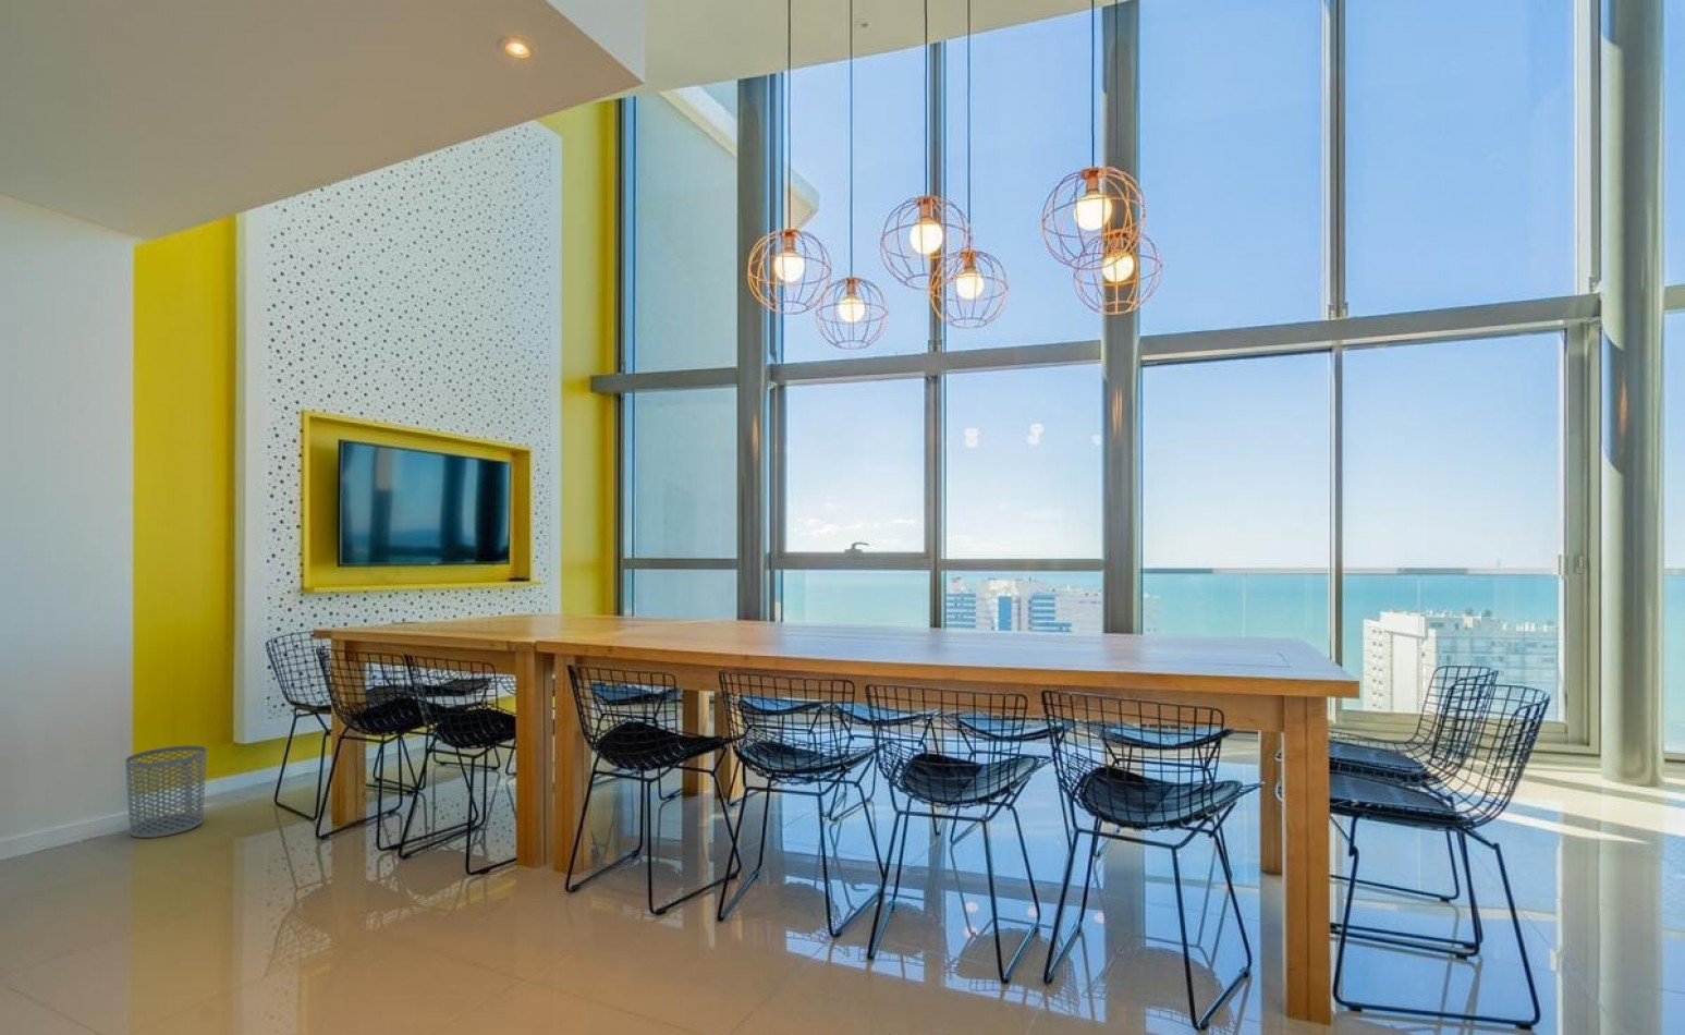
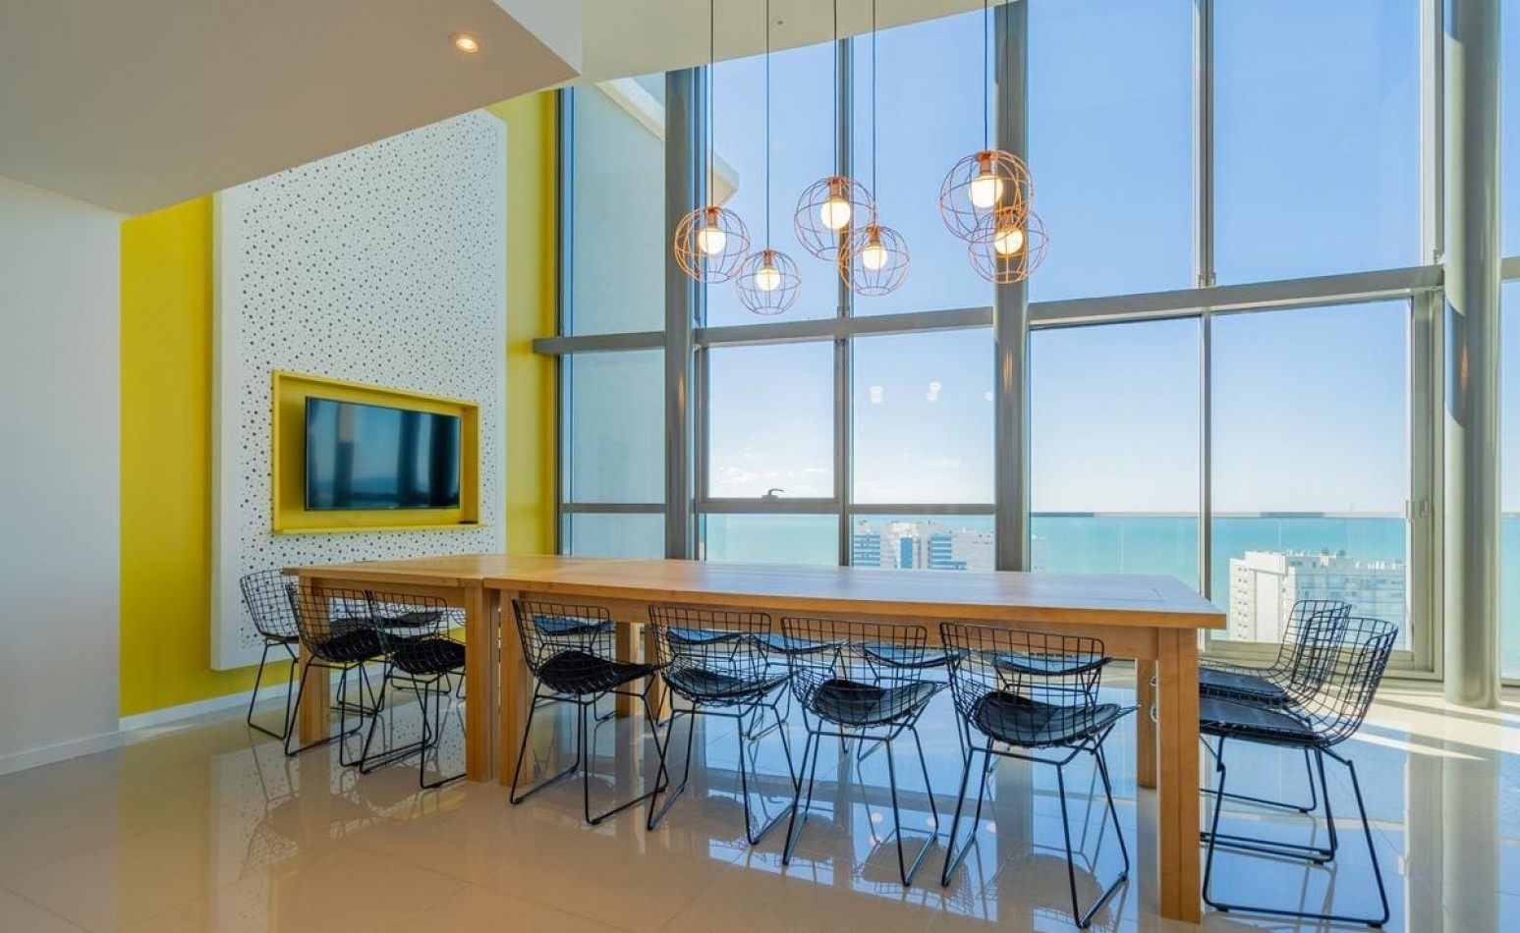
- waste bin (166, 792)
